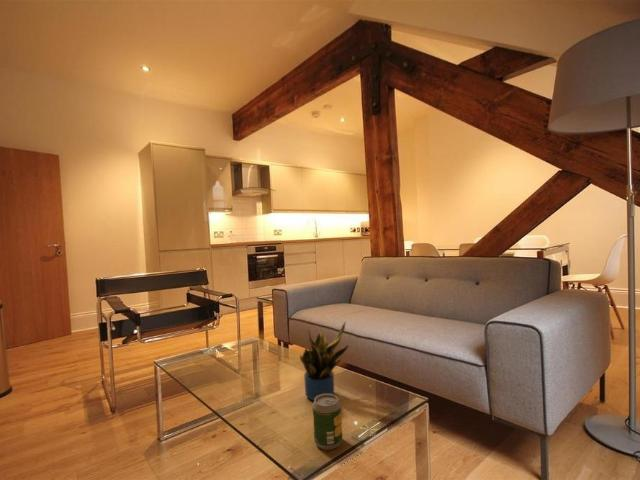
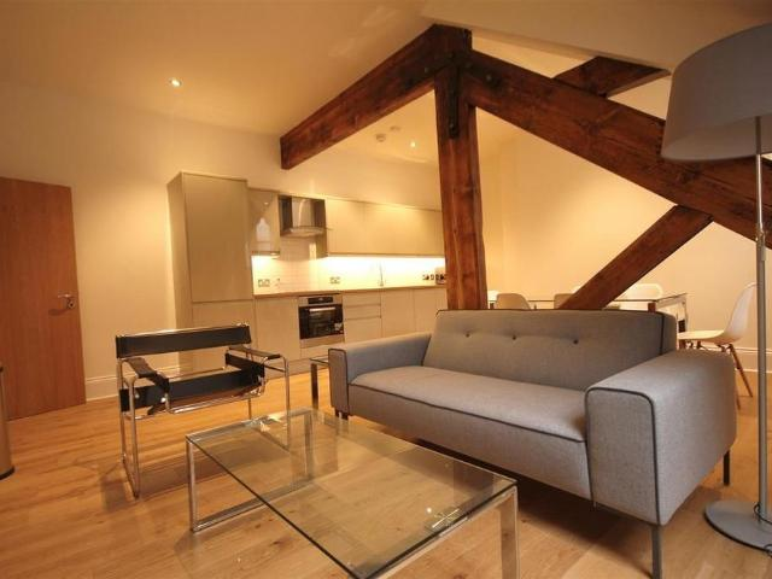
- soda can (327, 420)
- potted plant (327, 355)
